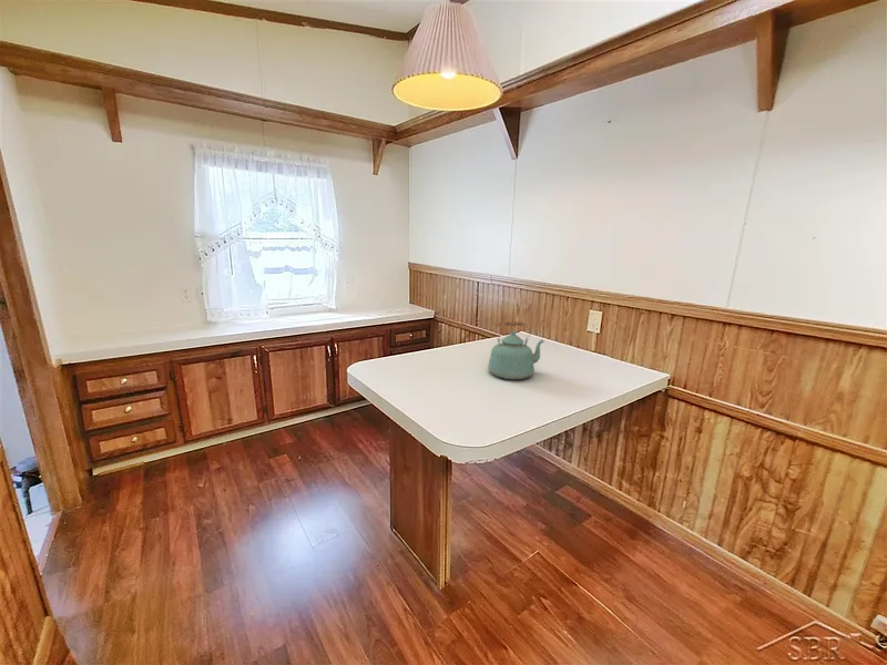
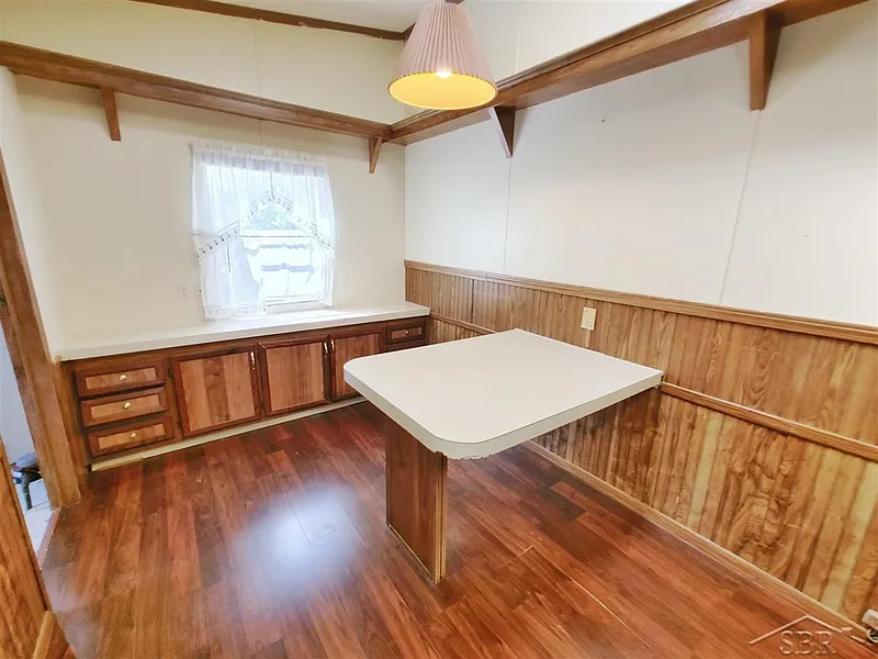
- kettle (517, 347)
